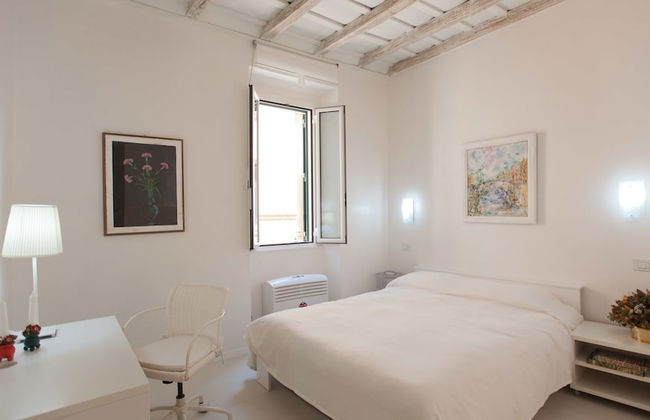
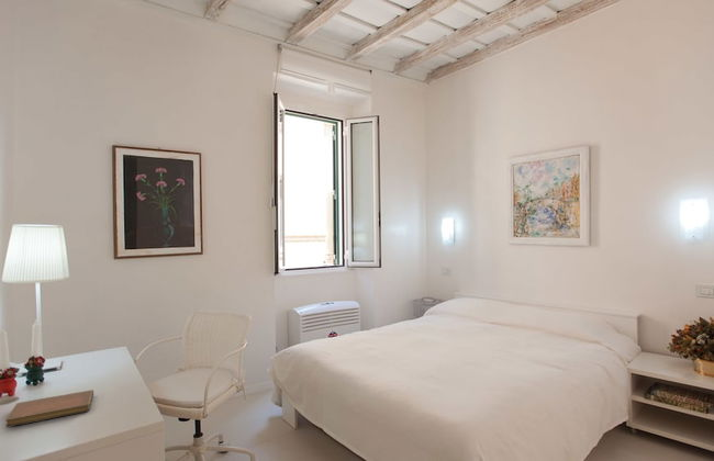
+ notebook (53, 406)
